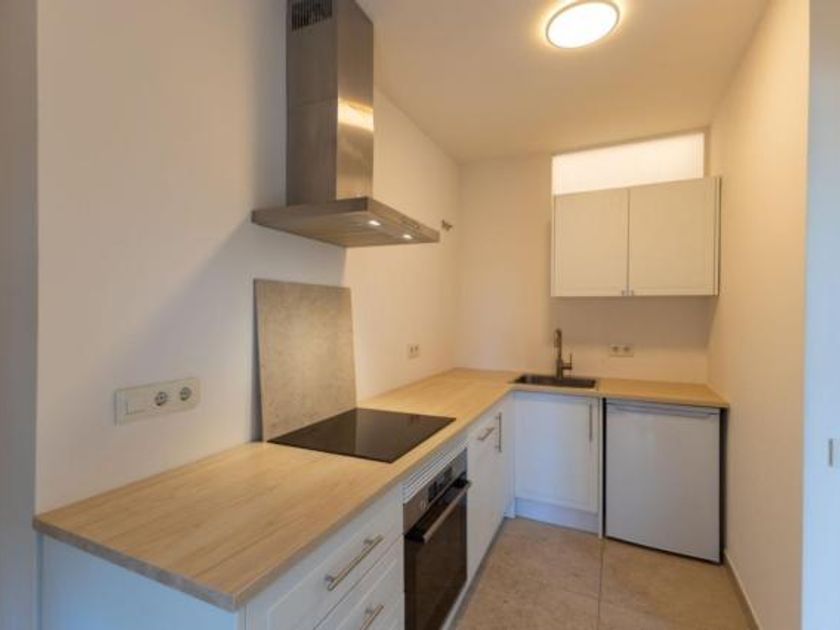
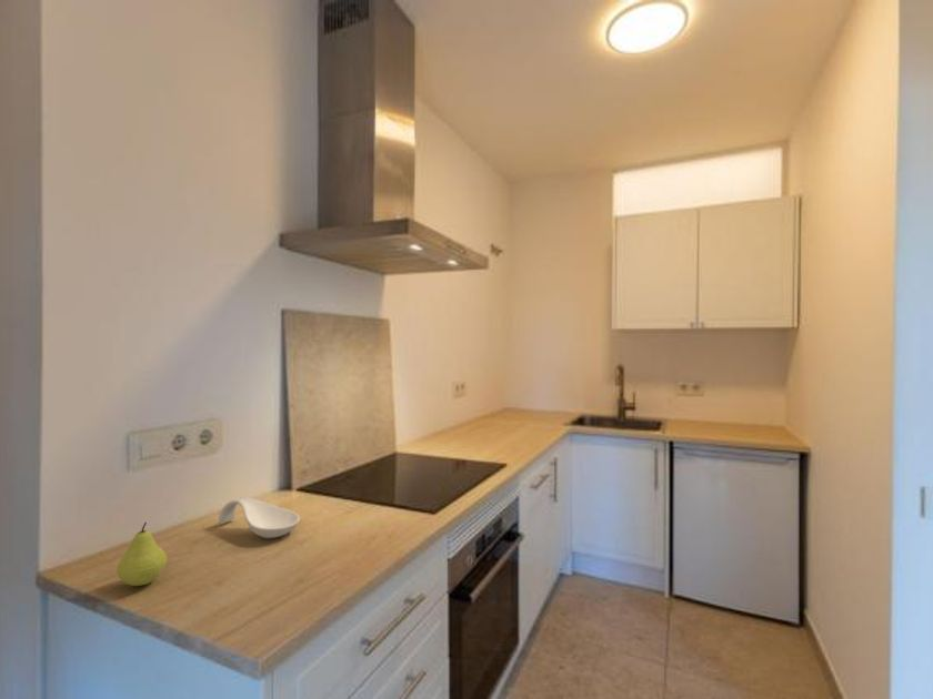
+ fruit (142, 553)
+ spoon rest (257, 516)
